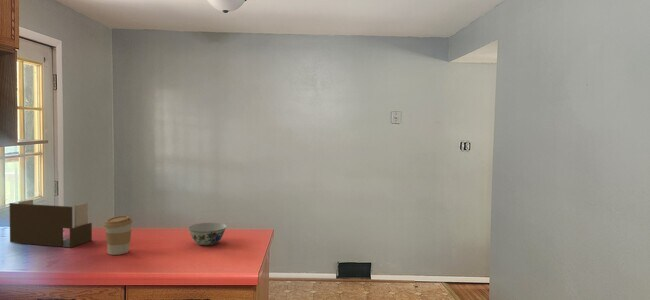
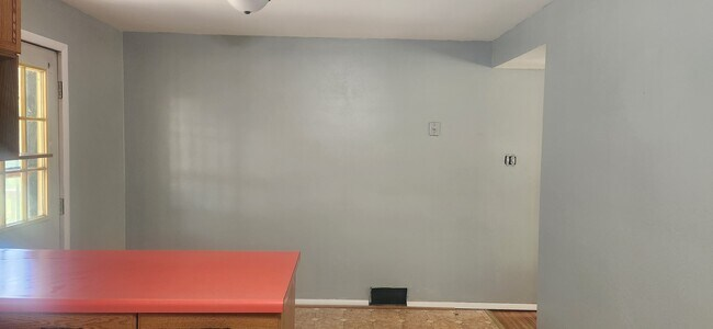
- chinaware (207, 234)
- coffee cup (118, 234)
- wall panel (51, 222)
